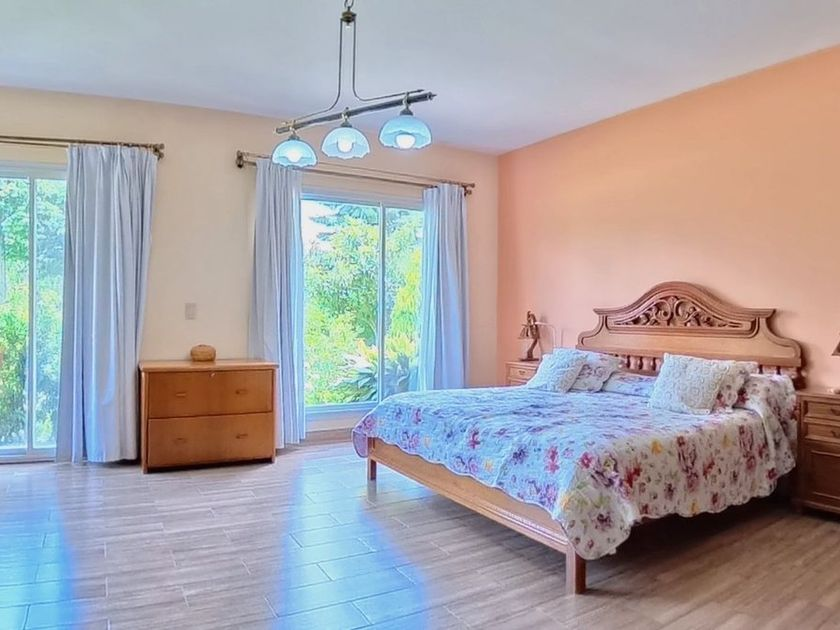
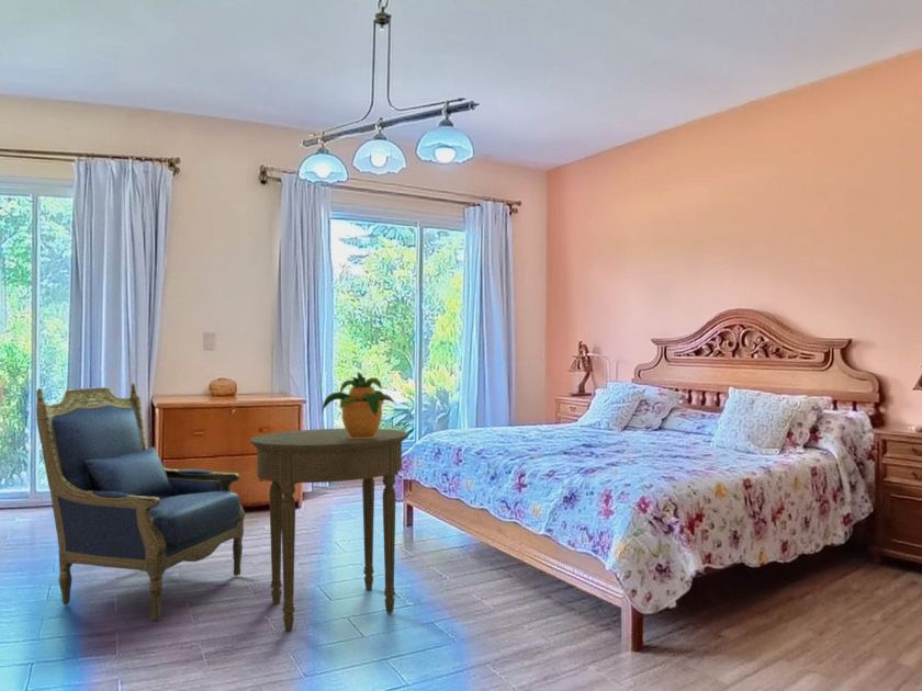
+ potted plant (364, 404)
+ side table (363, 521)
+ armchair (146, 487)
